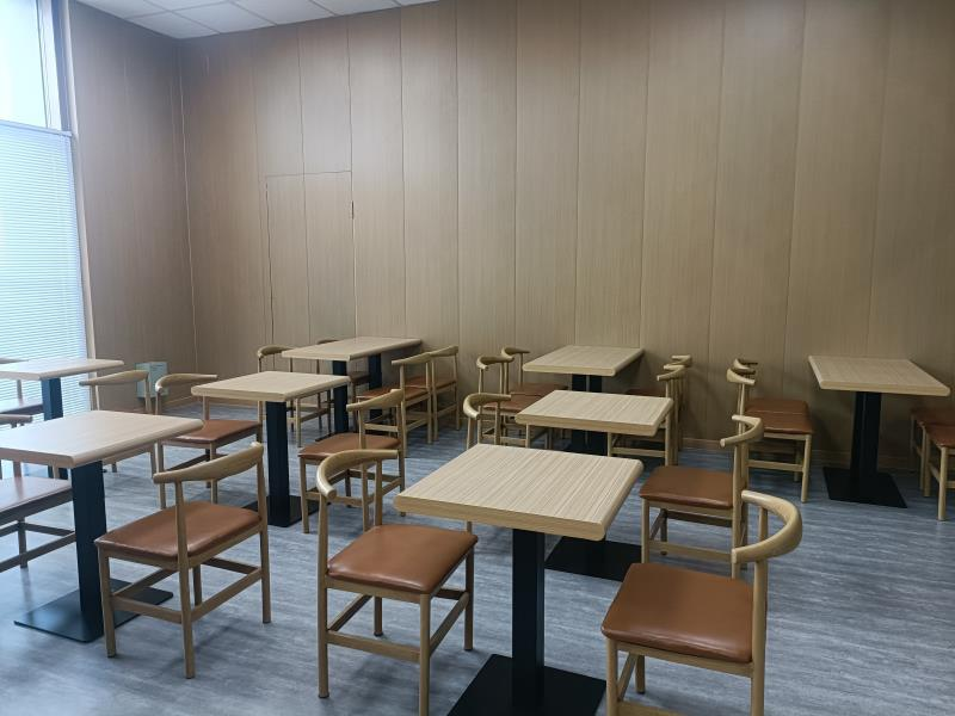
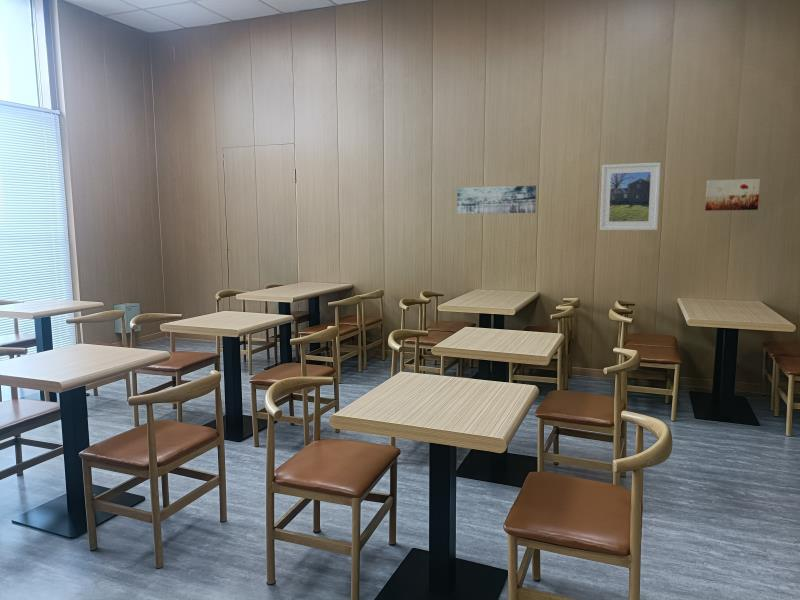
+ wall art (732, 195)
+ wall art (495, 200)
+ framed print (629, 197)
